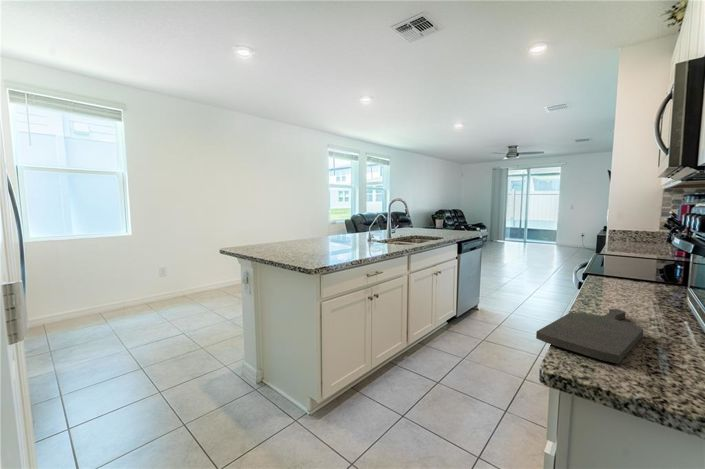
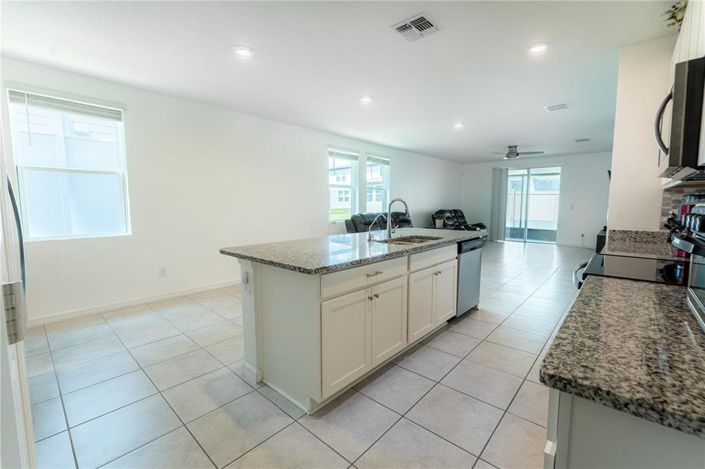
- cutting board (598, 327)
